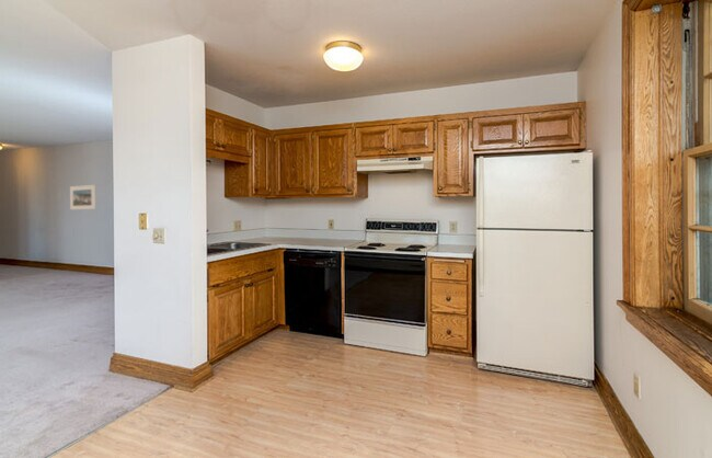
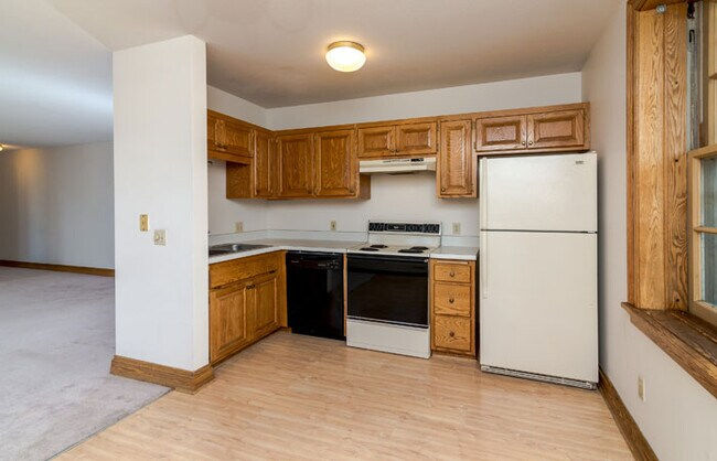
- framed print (82, 197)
